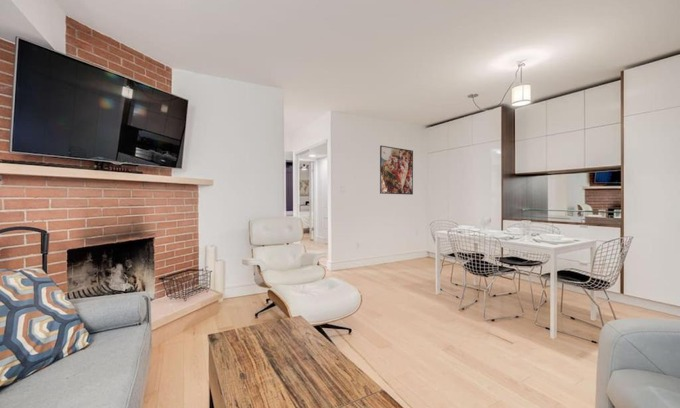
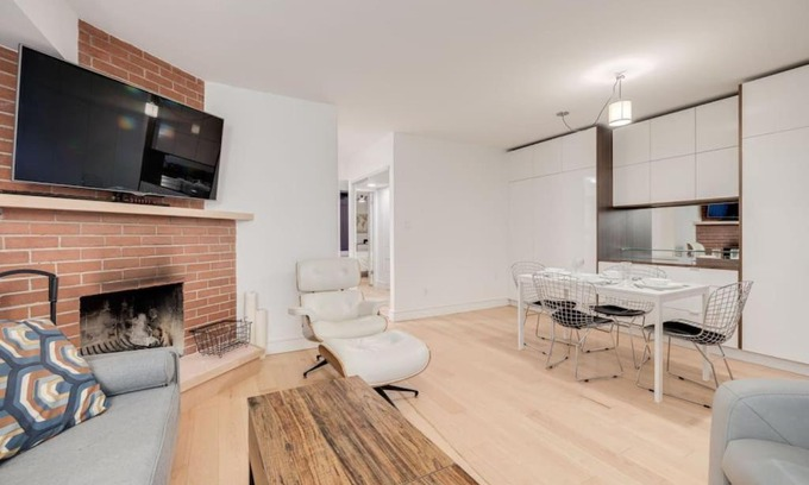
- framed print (397, 171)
